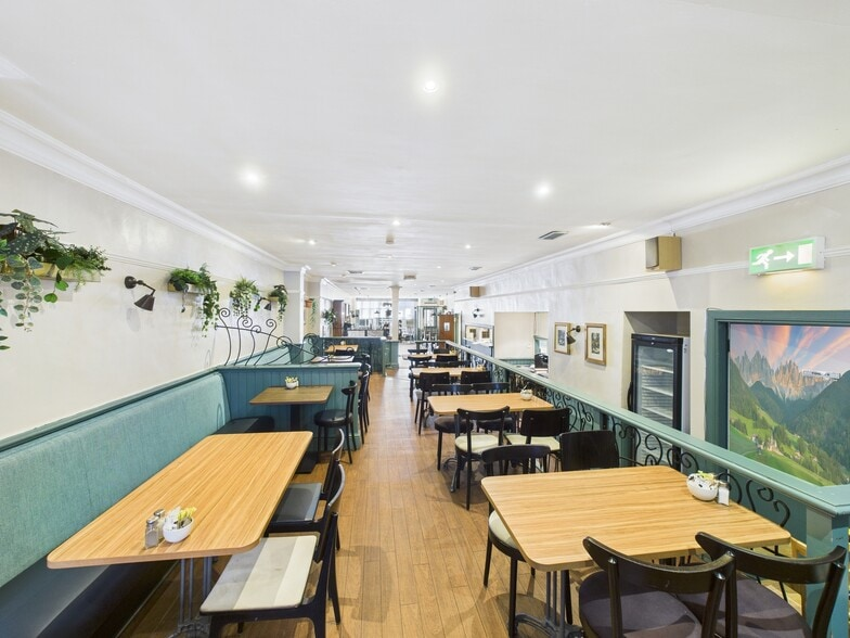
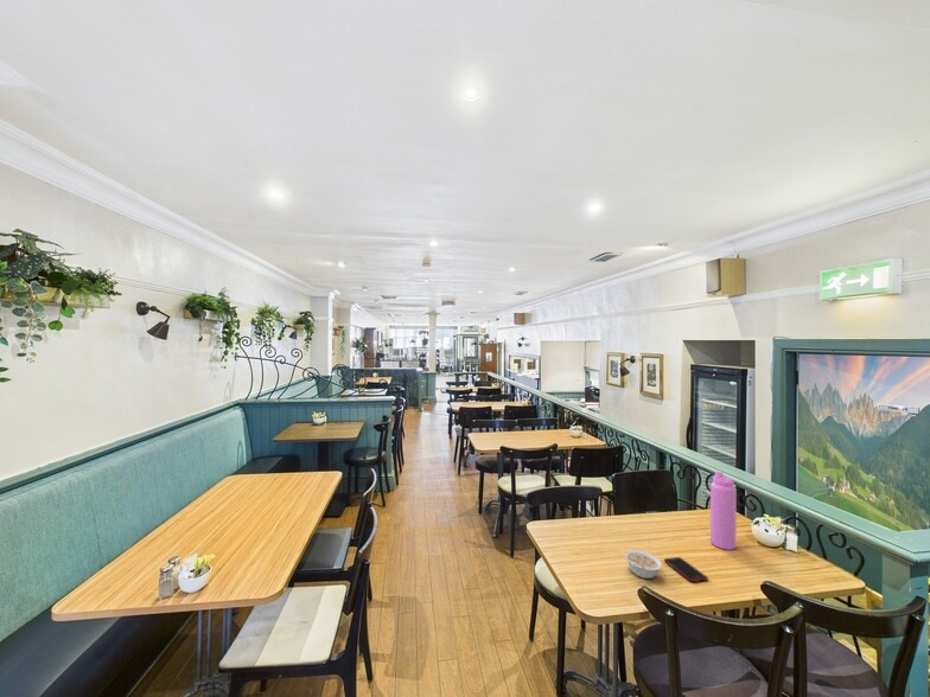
+ water bottle (722, 509)
+ legume (643, 564)
+ cell phone (684, 569)
